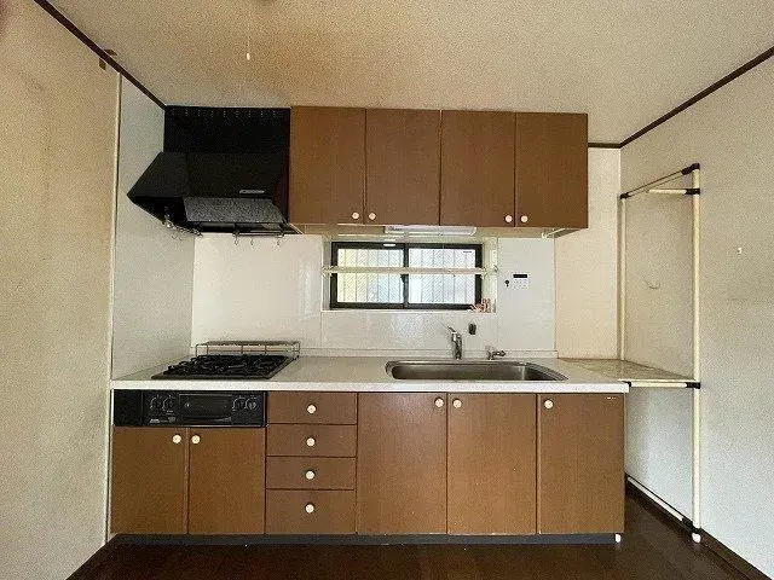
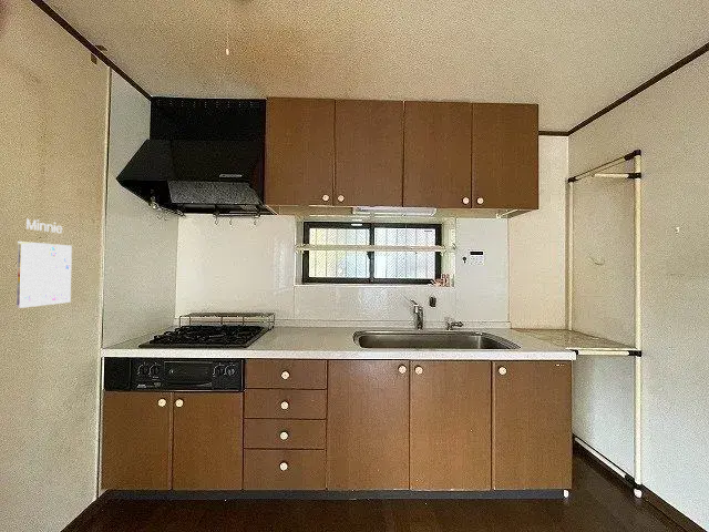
+ calendar (45, 263)
